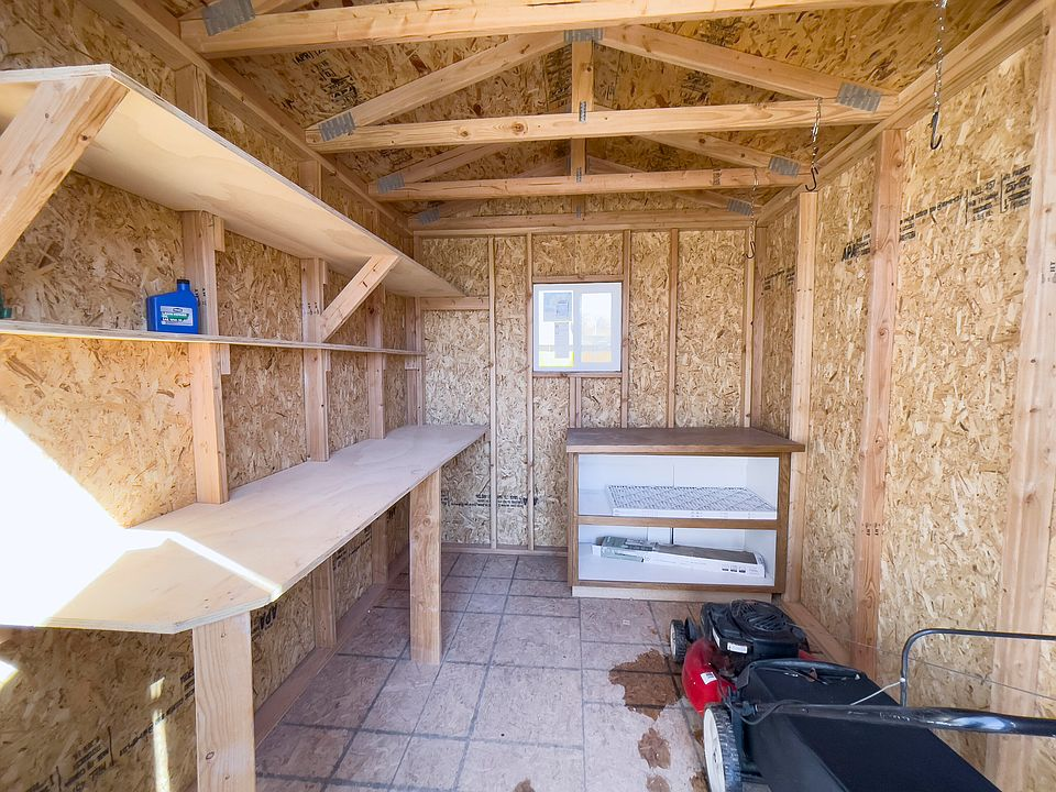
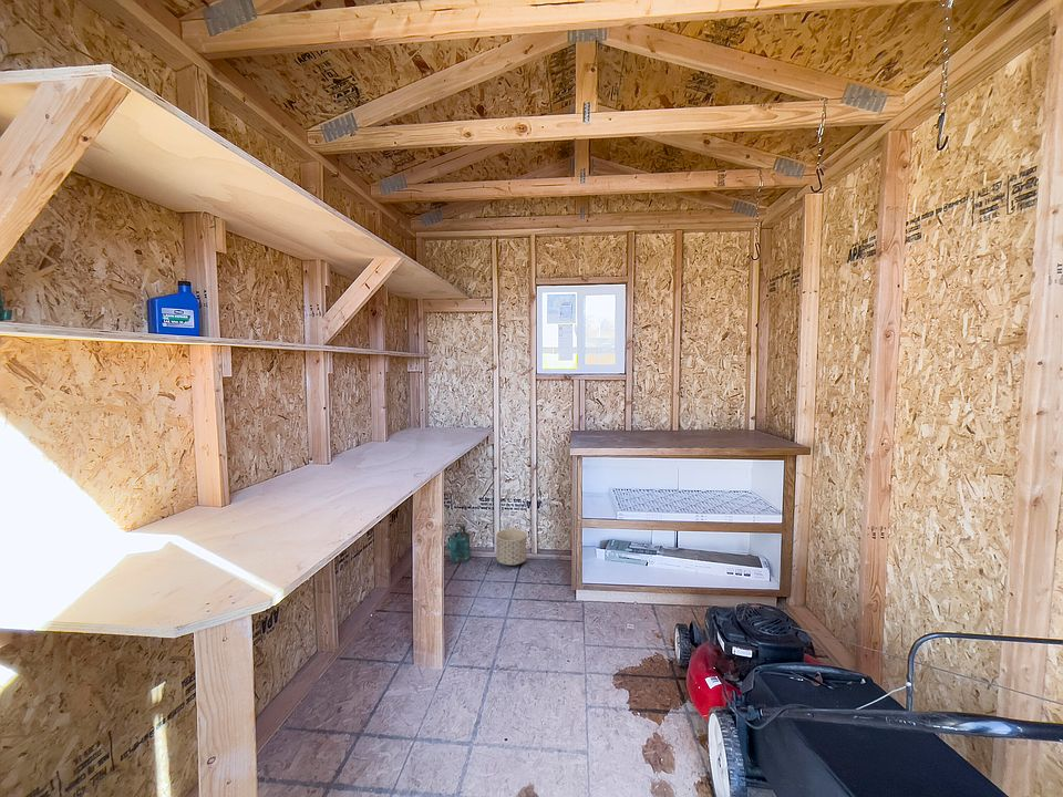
+ watering can (457, 547)
+ planter (510, 548)
